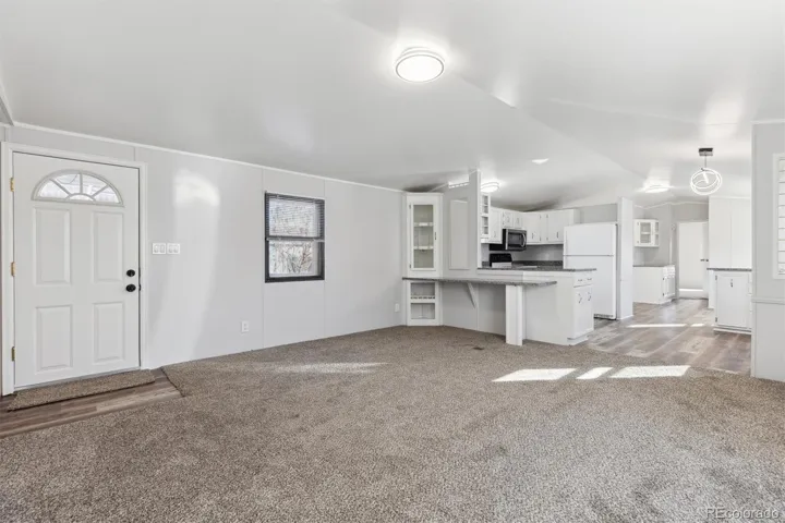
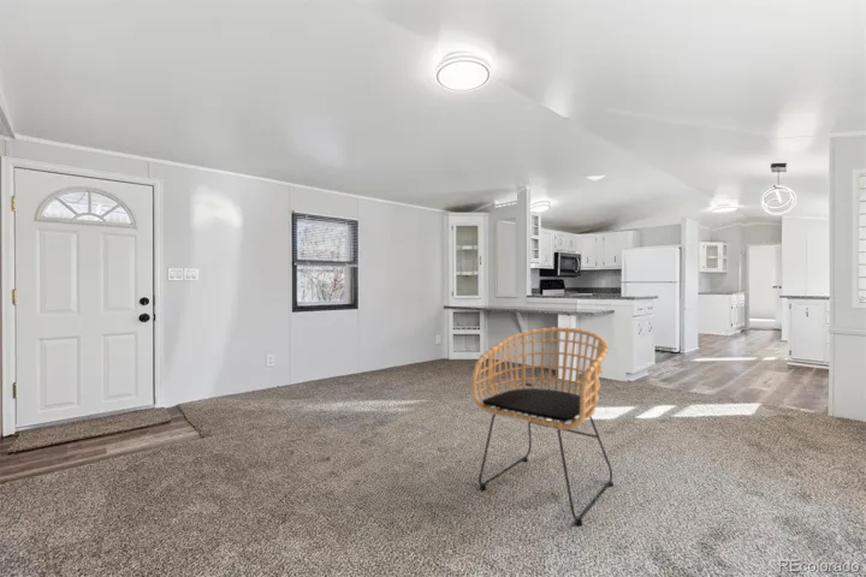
+ chair (545, 410)
